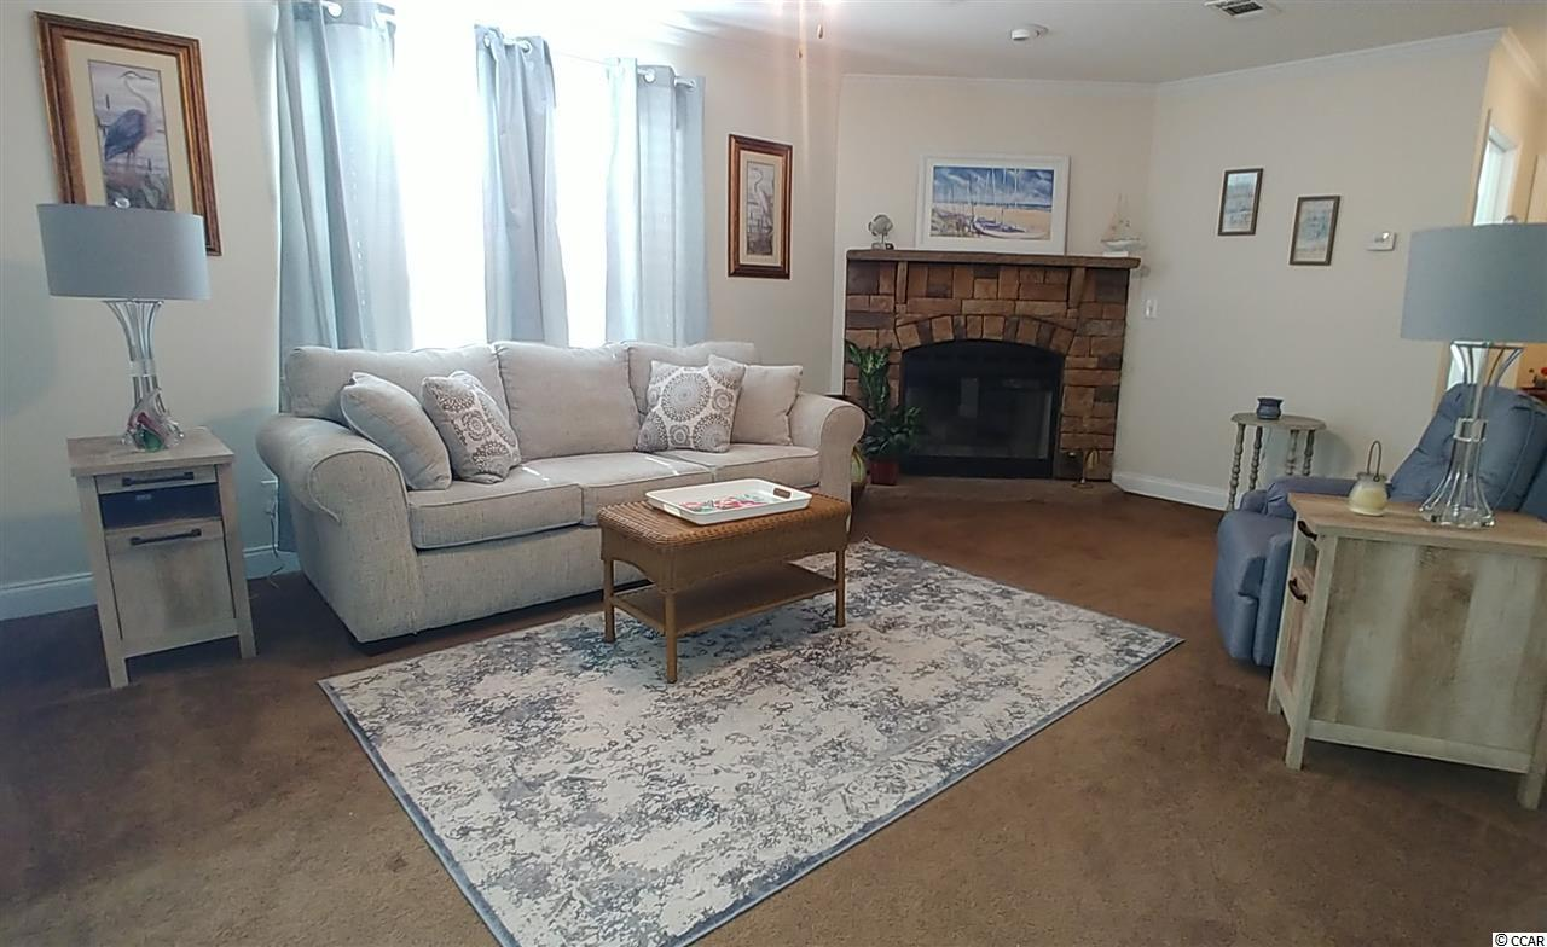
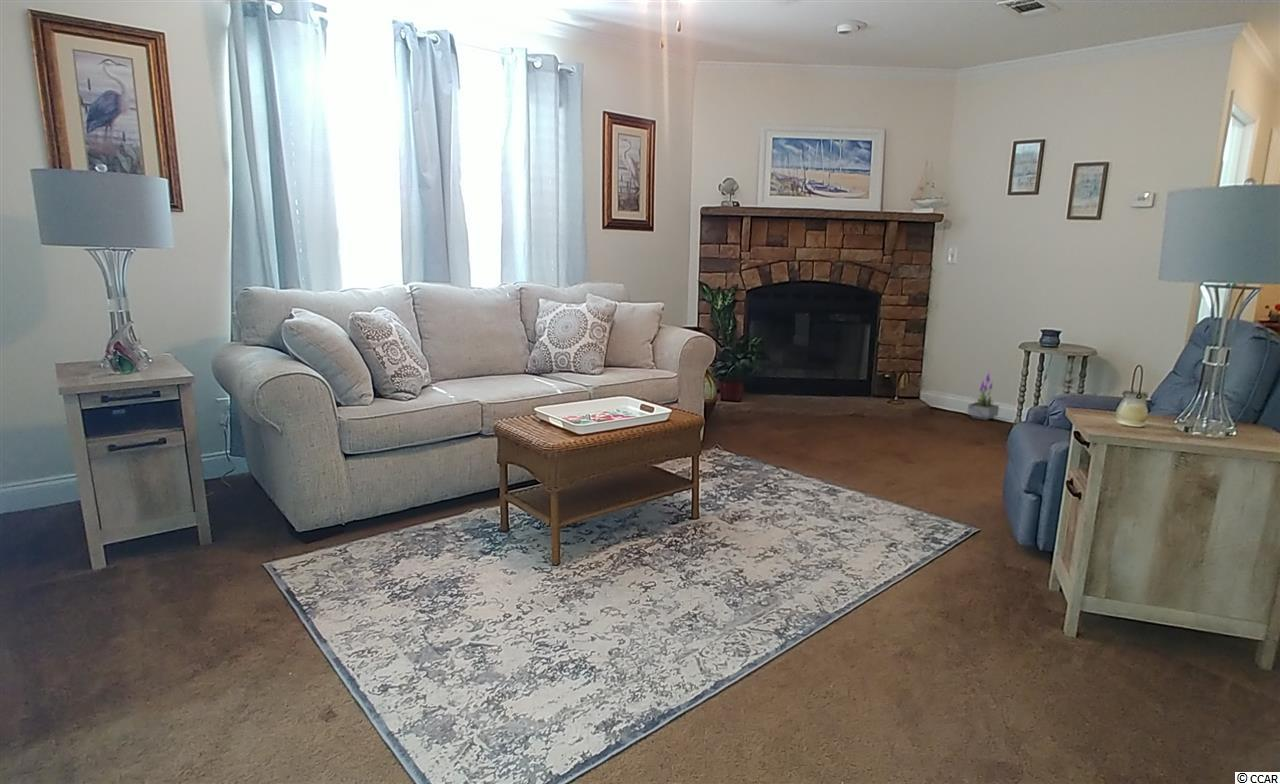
+ potted plant (984, 393)
